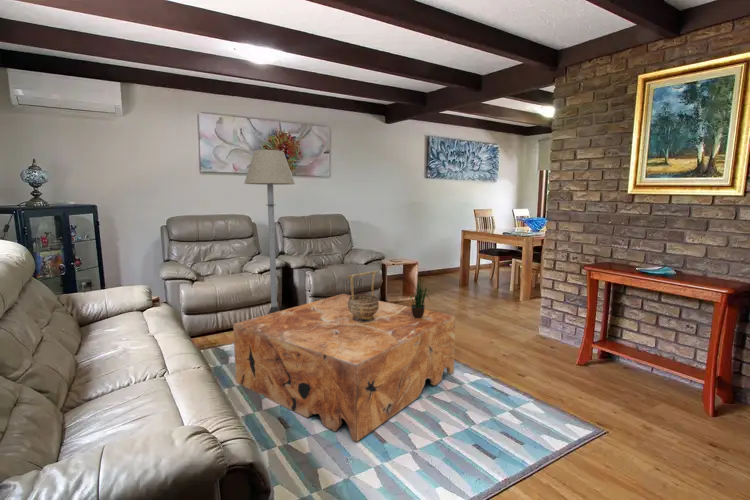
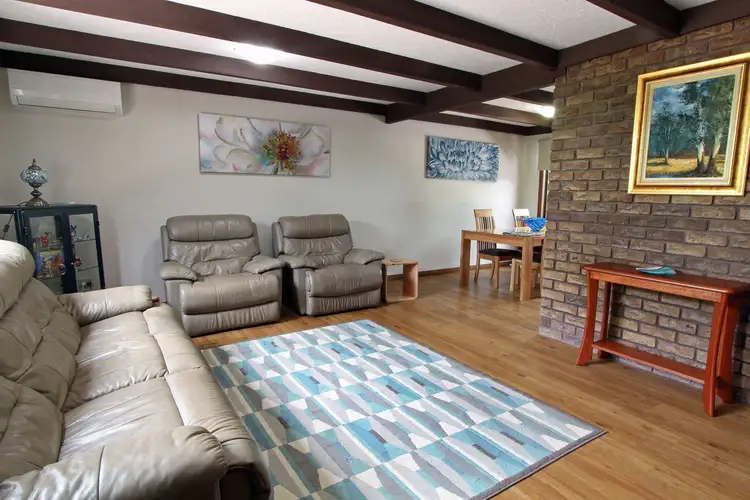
- coffee table (348, 348)
- decorative bowl (363, 295)
- potted plant (419, 290)
- floor lamp (272, 244)
